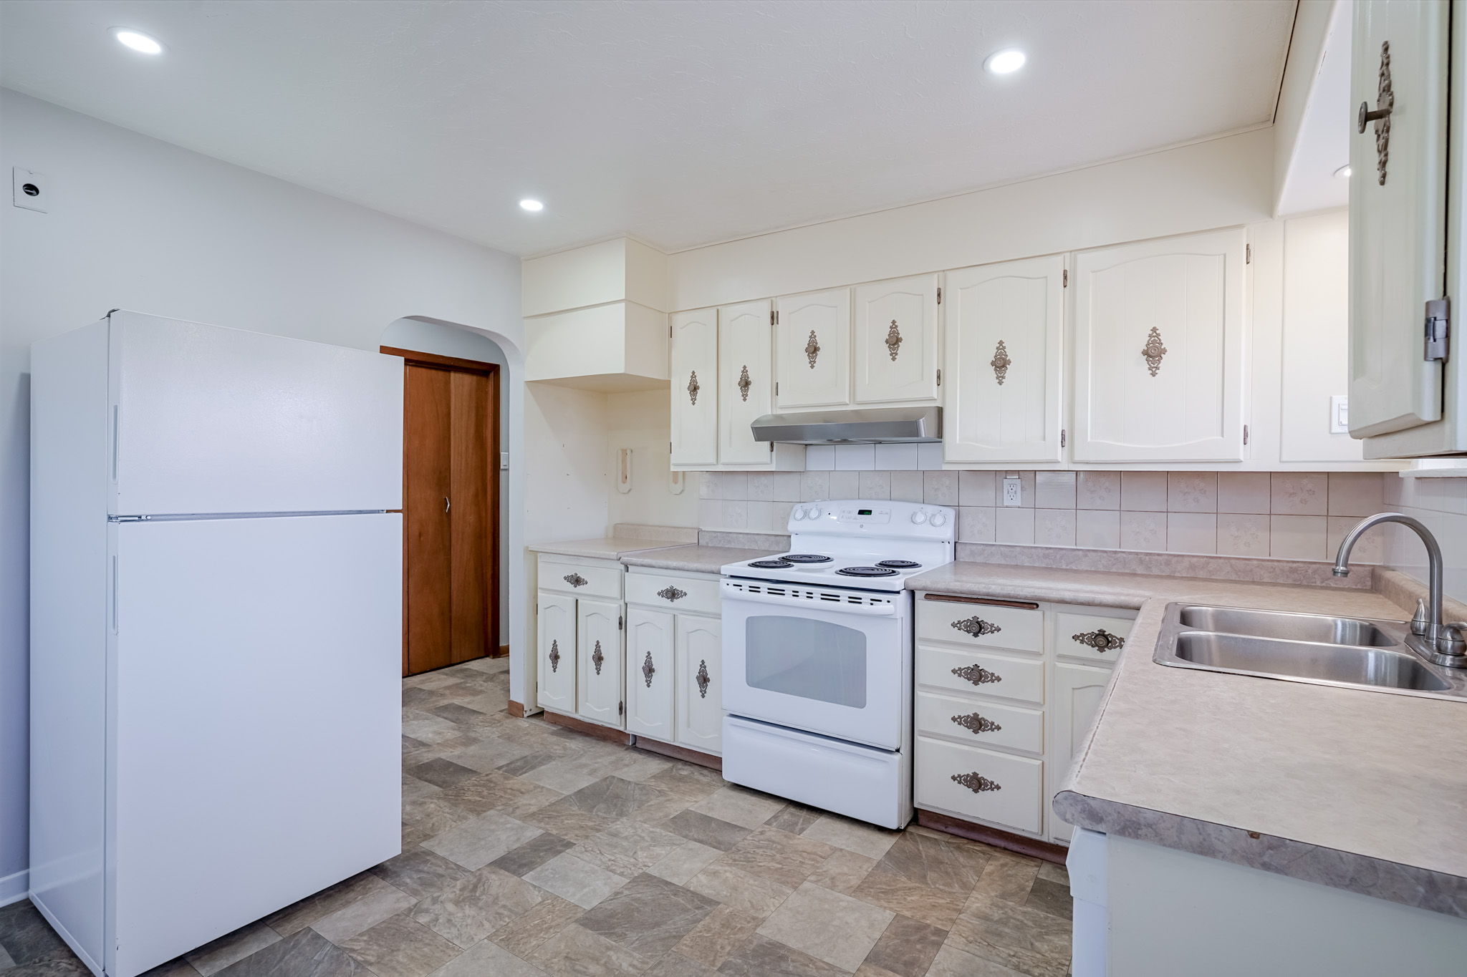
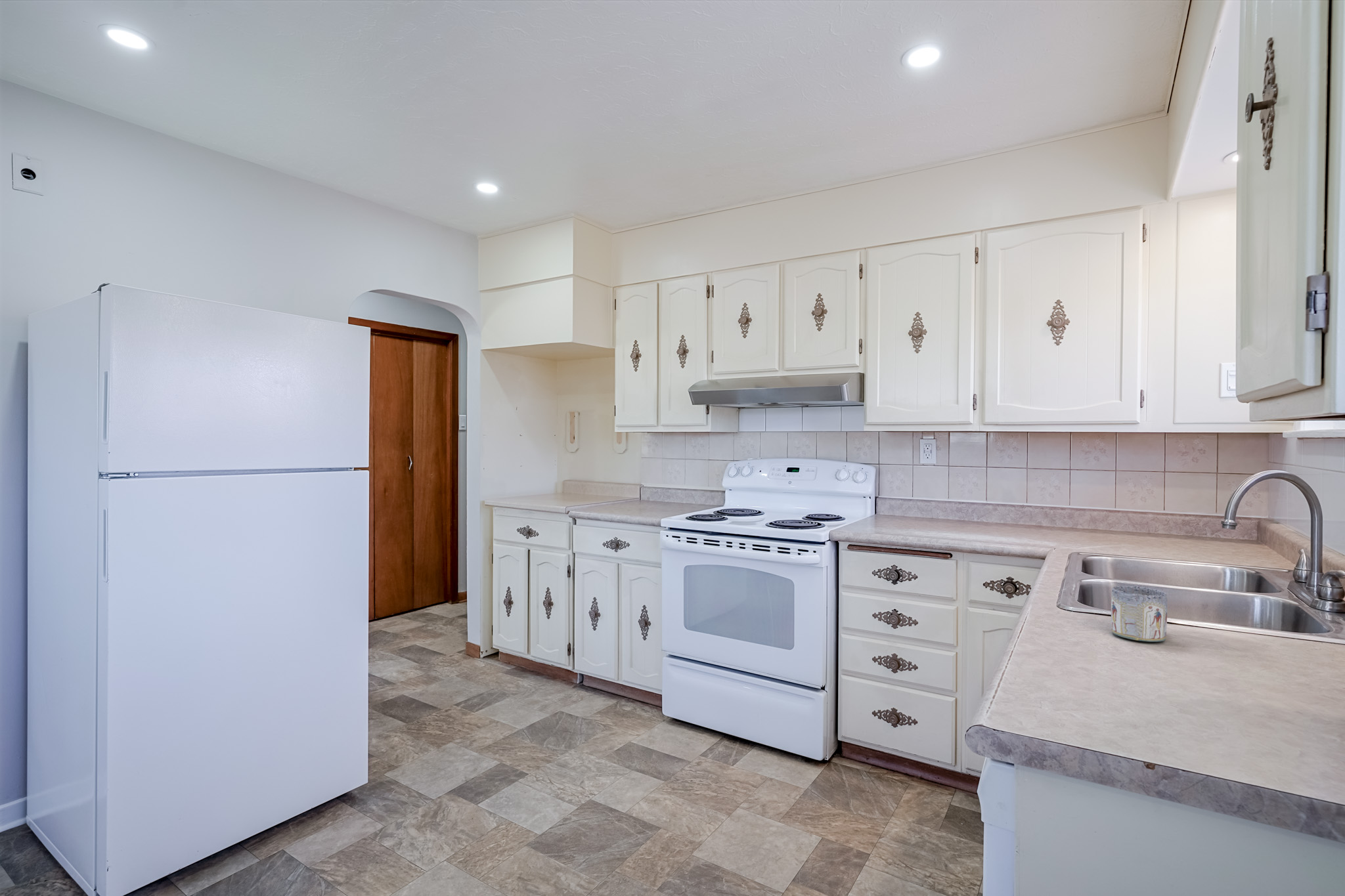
+ mug (1140, 612)
